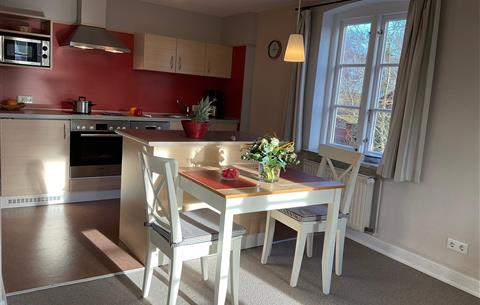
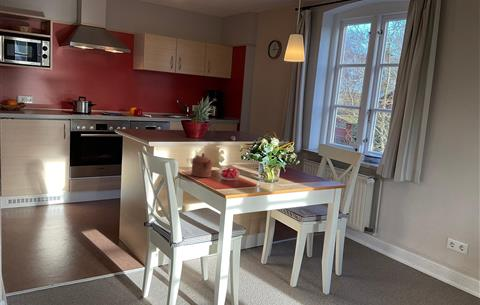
+ teapot (202, 164)
